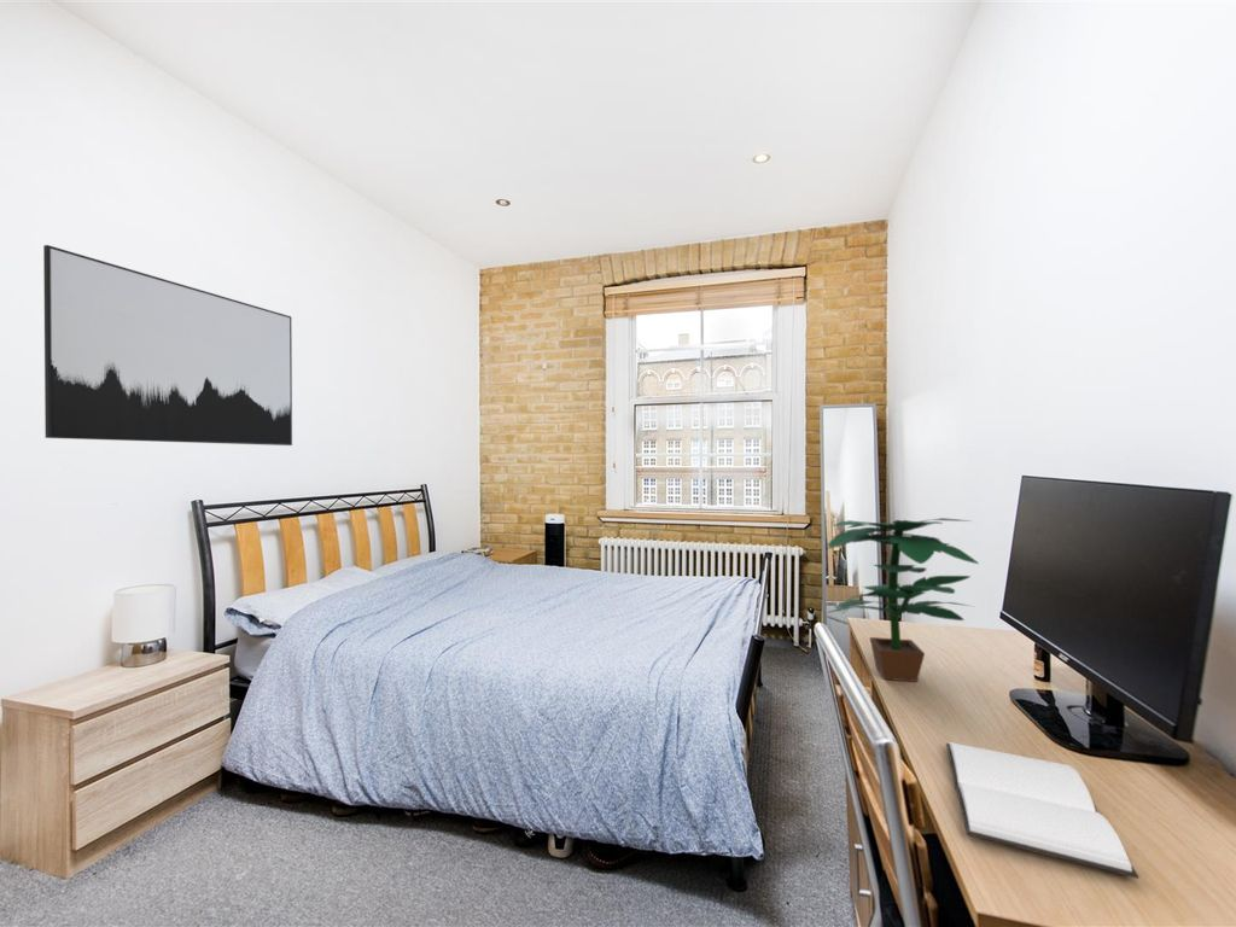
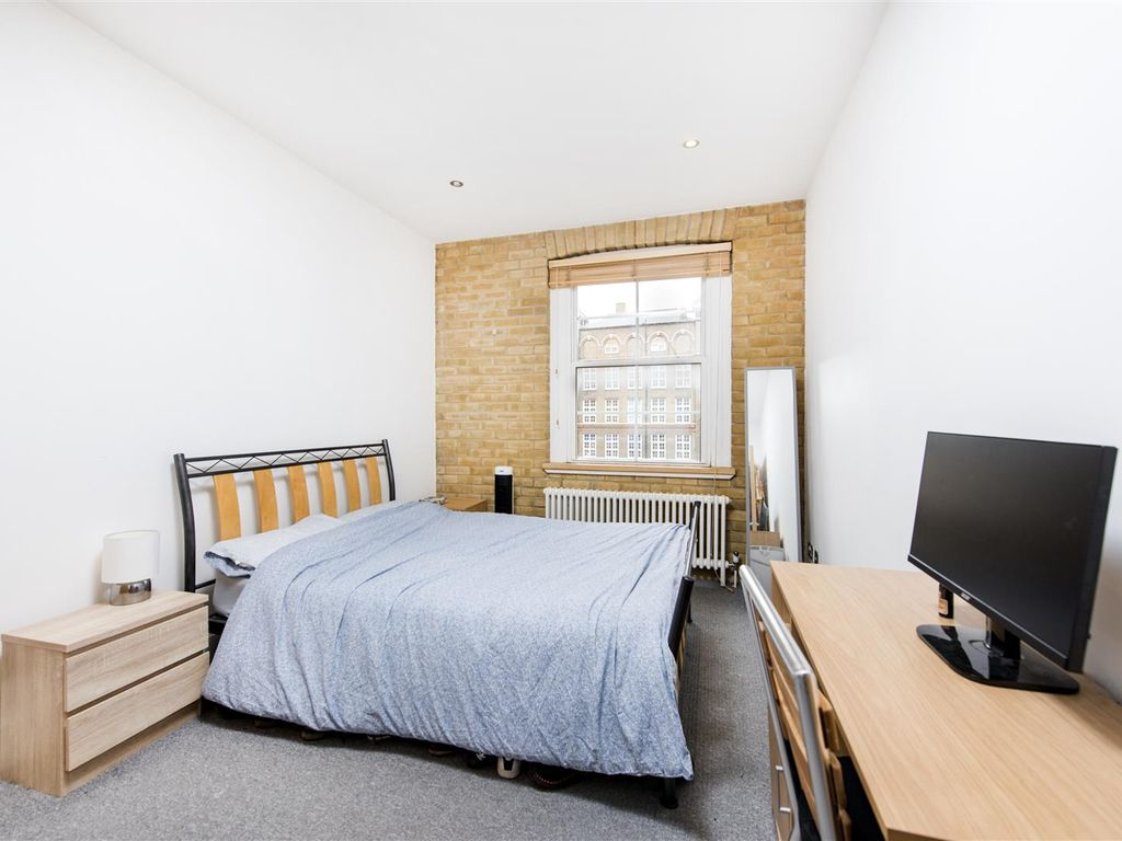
- book (1024, 794)
- potted plant (897, 597)
- wall art (192, 365)
